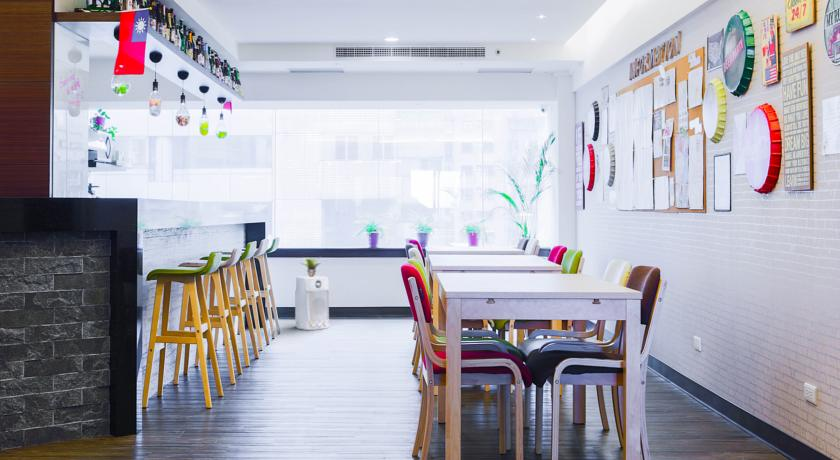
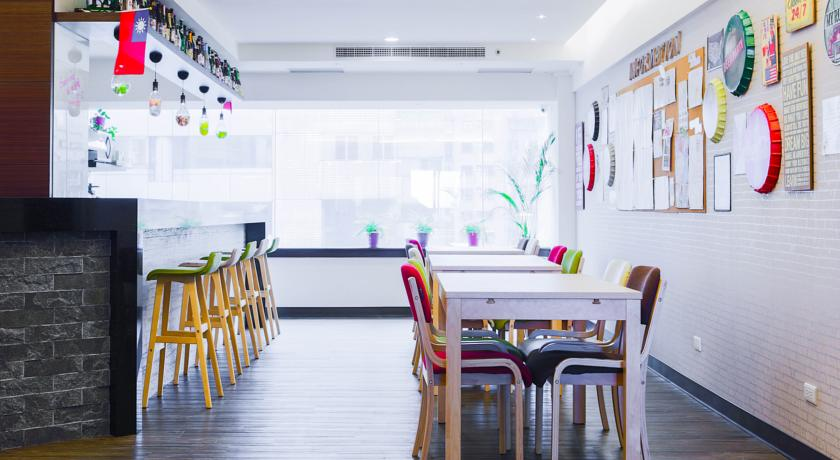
- air purifier (311, 302)
- potted plant (311, 266)
